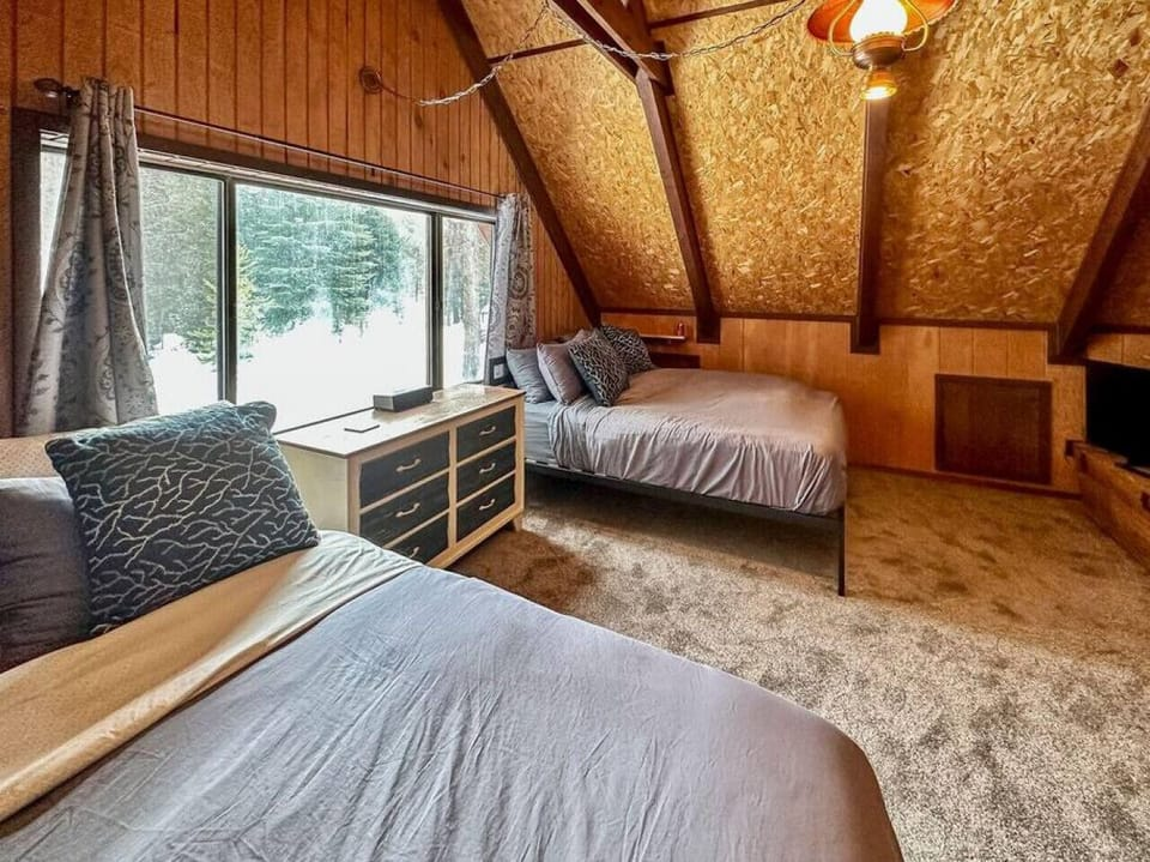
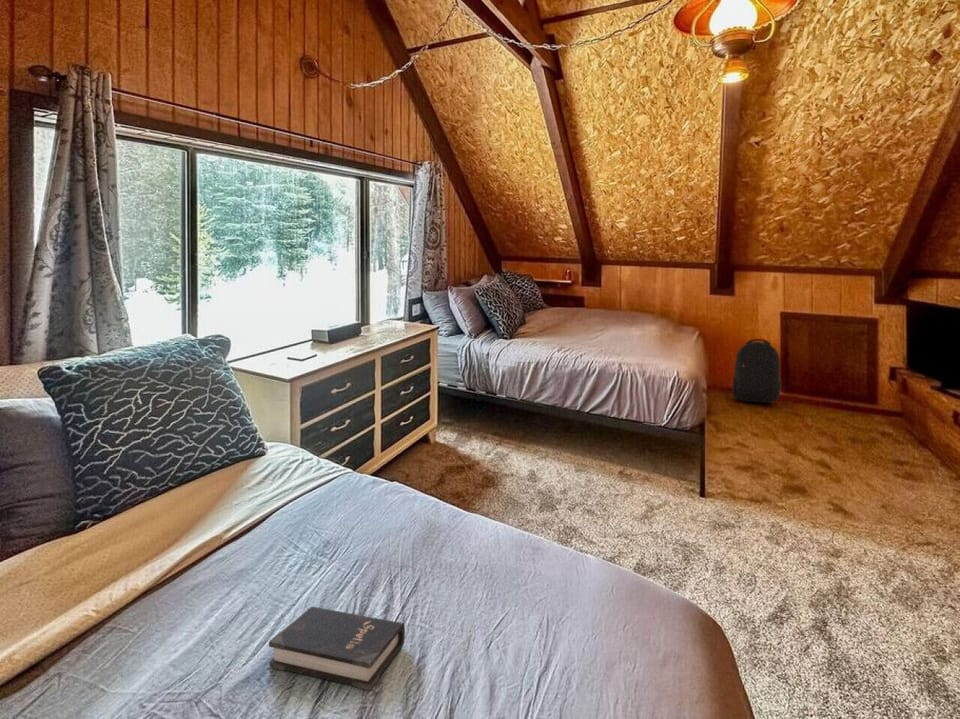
+ backpack (757, 370)
+ hardback book (339, 642)
